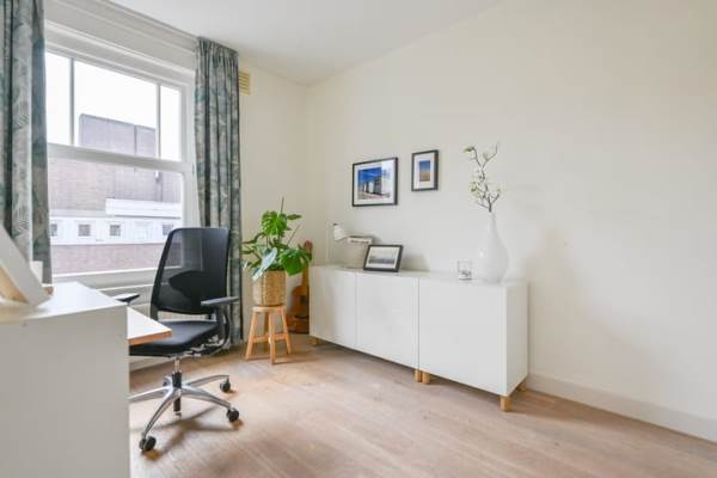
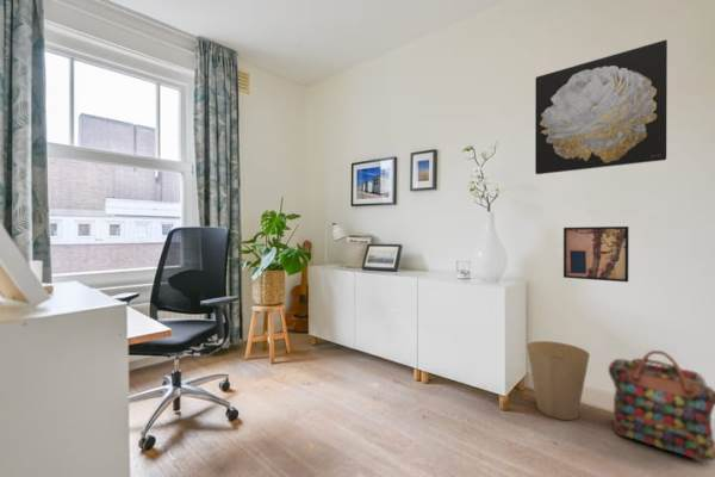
+ wall art (593, 253)
+ wall art (595, 114)
+ trash can (557, 379)
+ backpack (657, 395)
